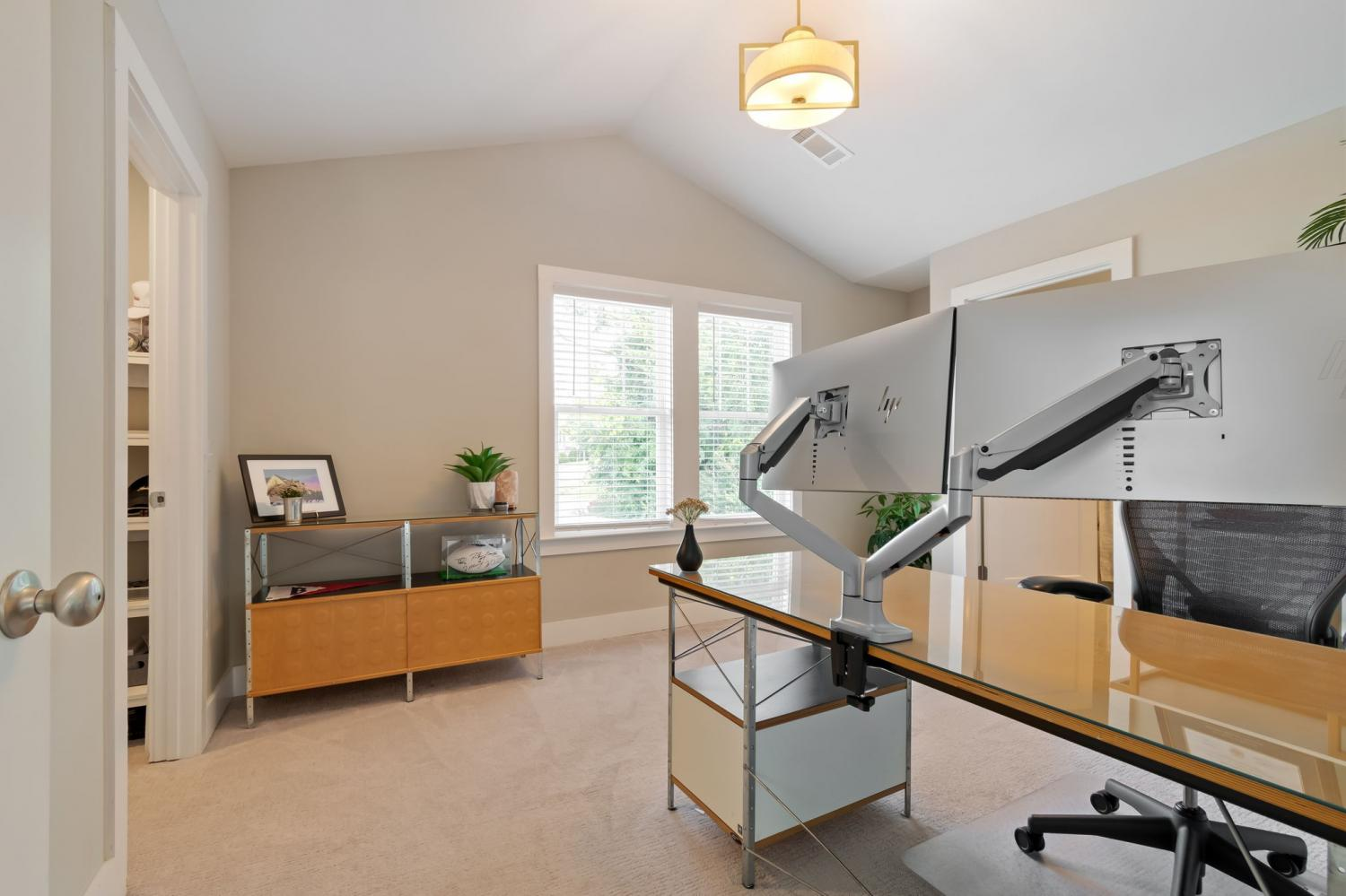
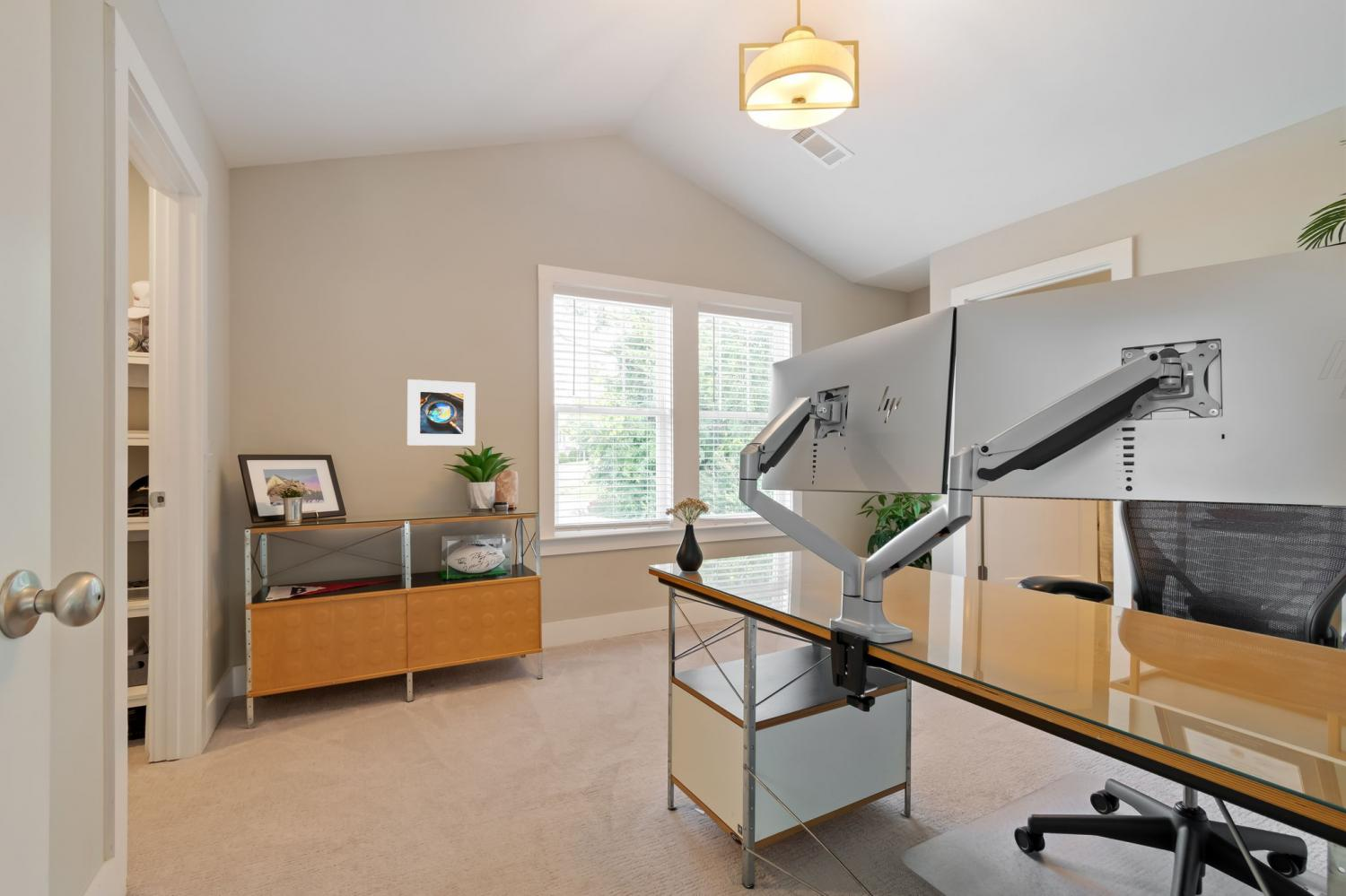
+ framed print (441, 413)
